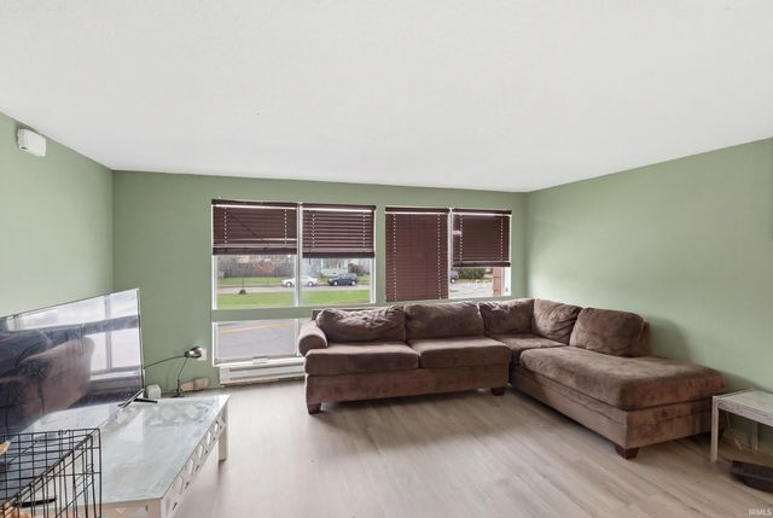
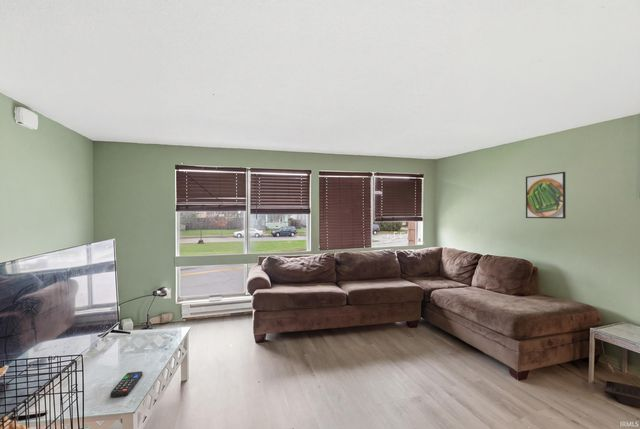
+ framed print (544, 196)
+ remote control (127, 383)
